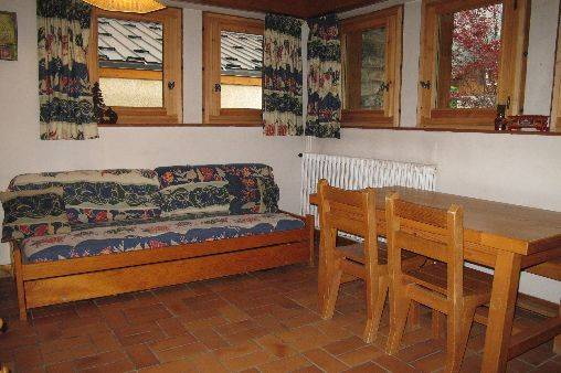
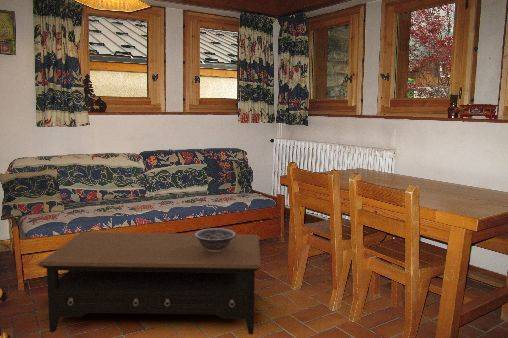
+ coffee table (161, 279)
+ decorative bowl (215, 241)
